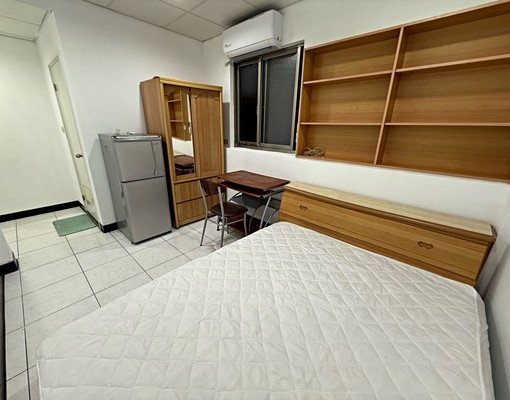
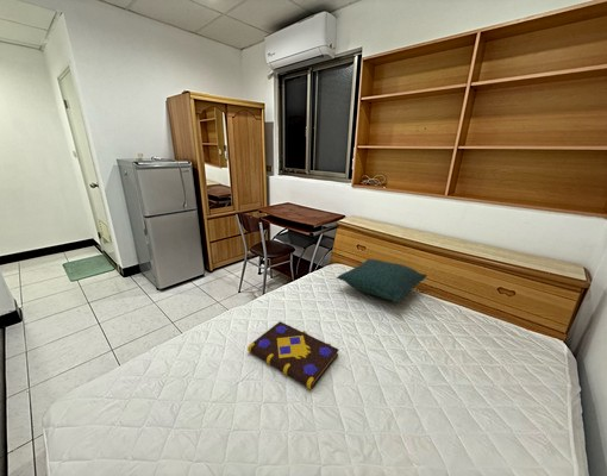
+ book (294, 347)
+ pillow (381, 277)
